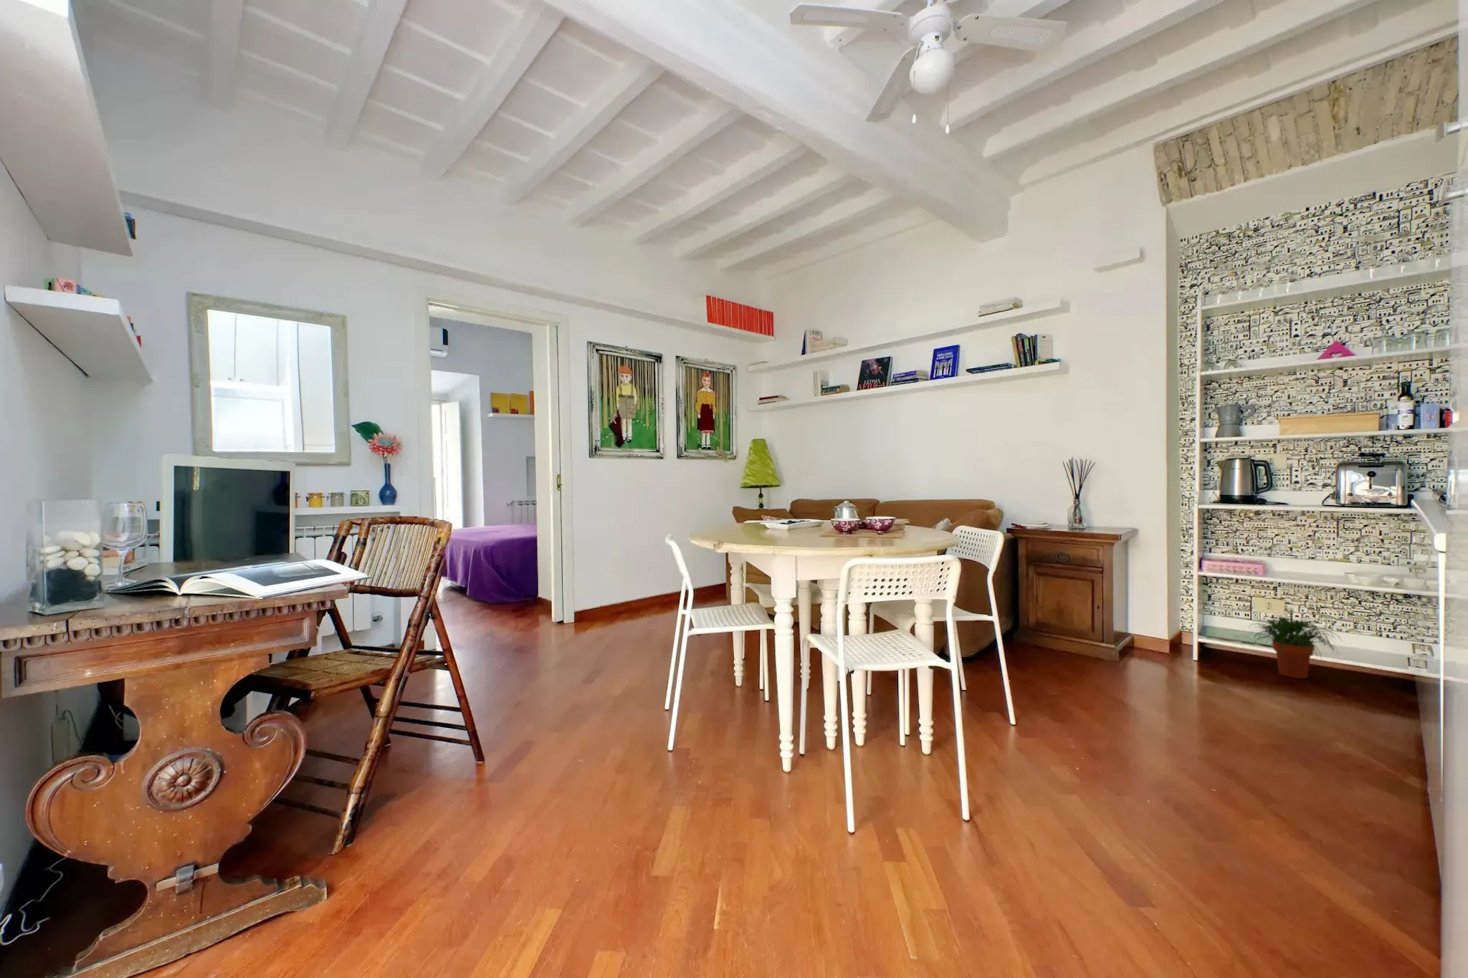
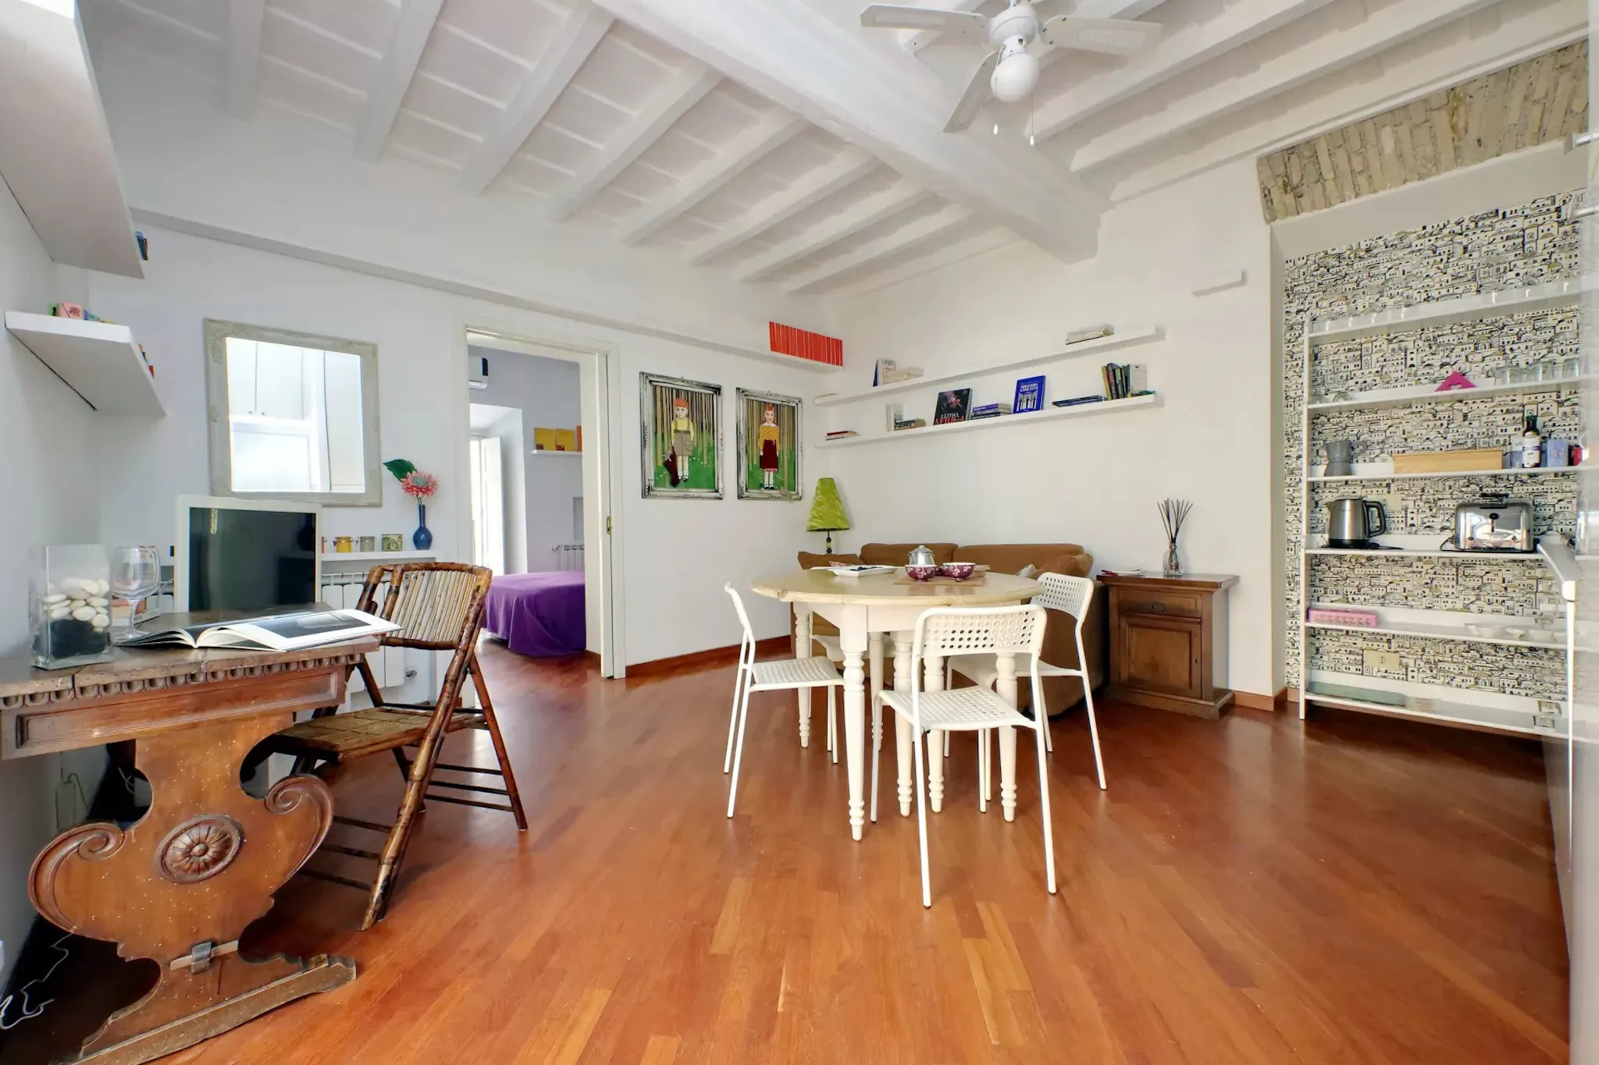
- potted plant (1292, 646)
